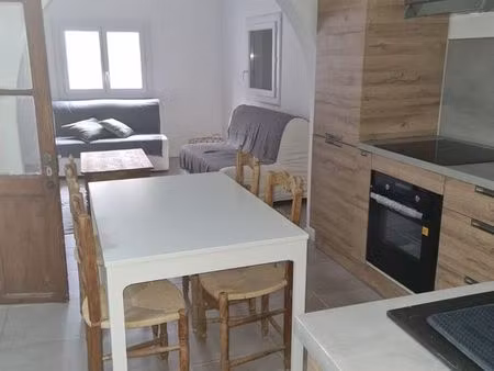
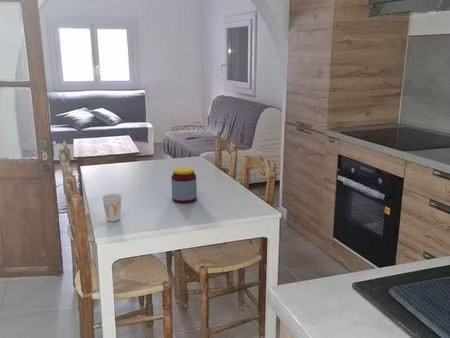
+ cup (112, 207)
+ jar (184, 184)
